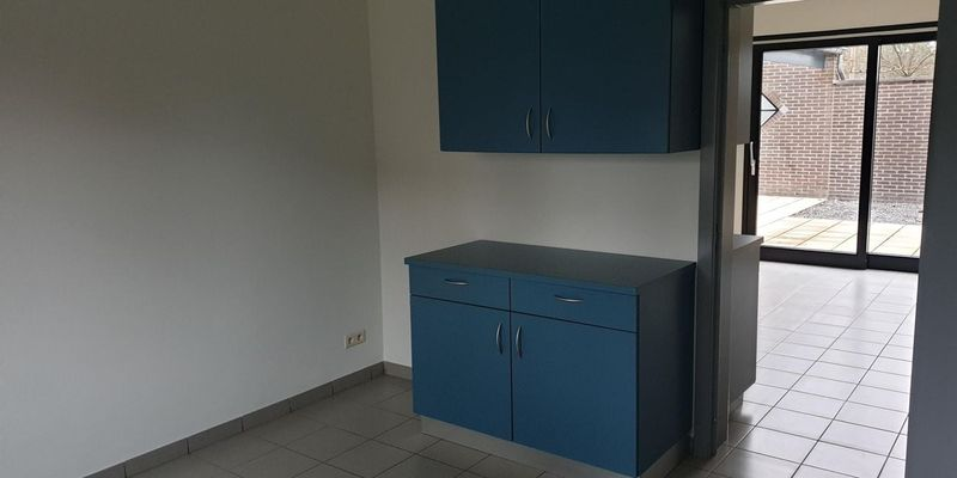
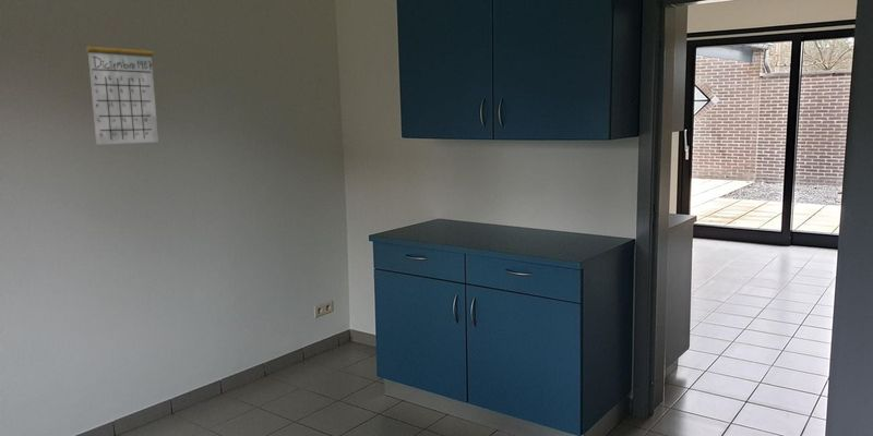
+ calendar (123, 85)
